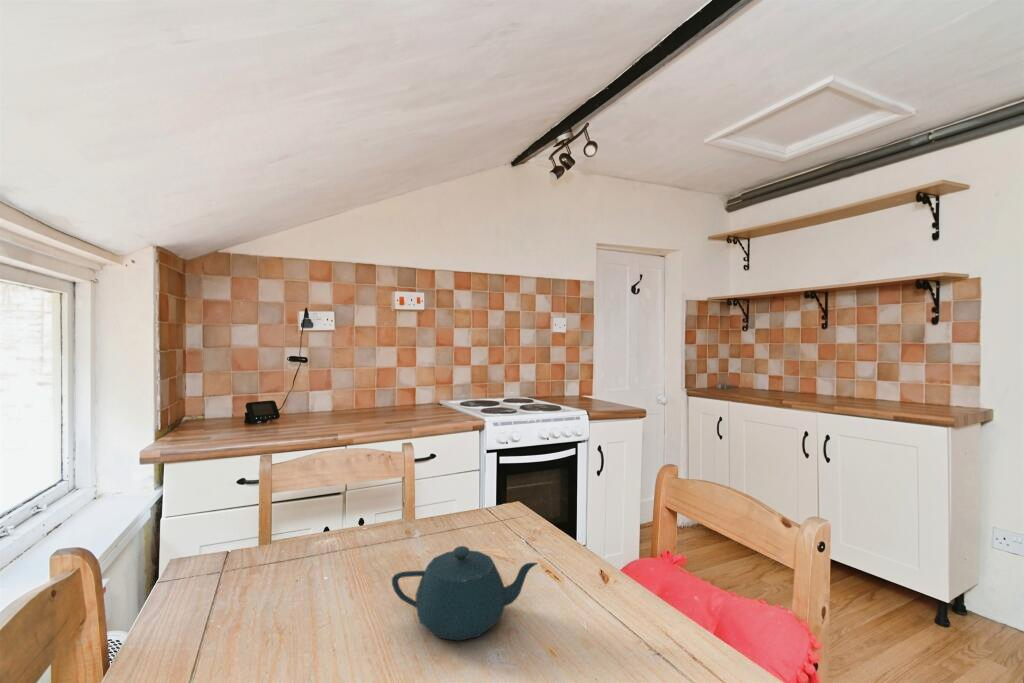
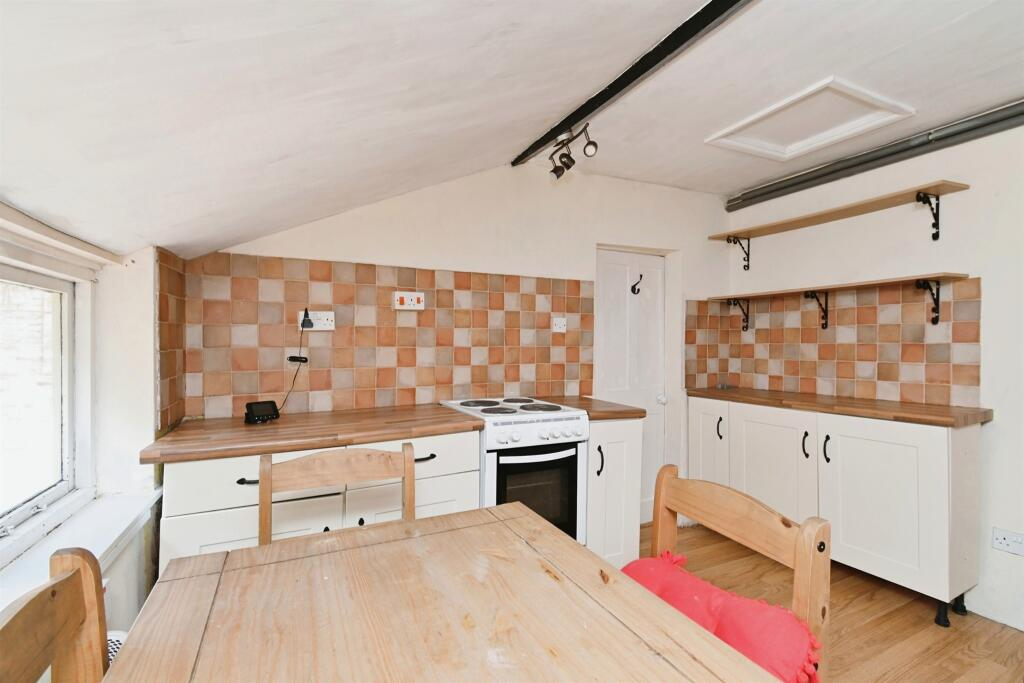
- teapot (465, 585)
